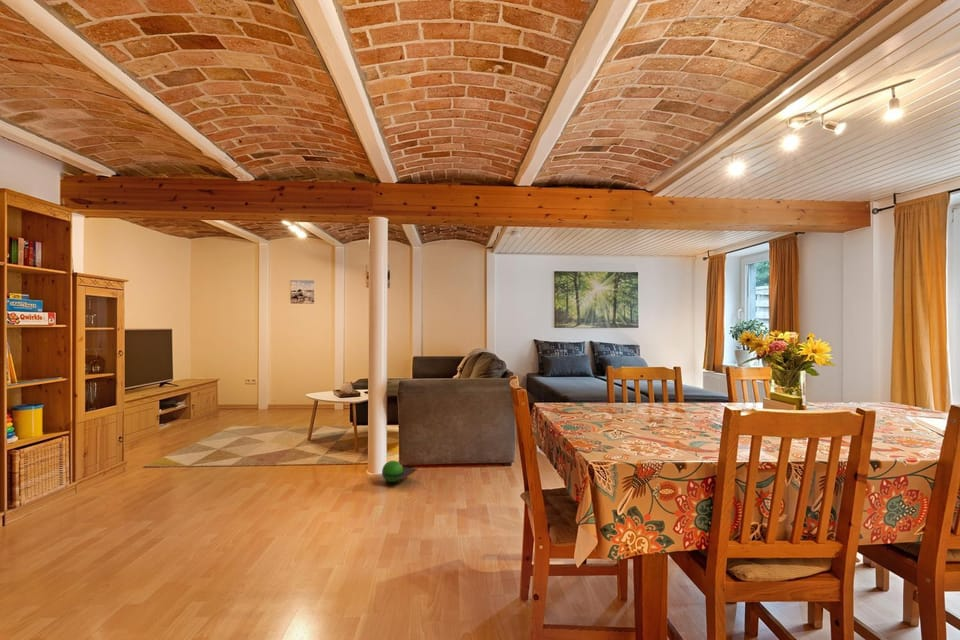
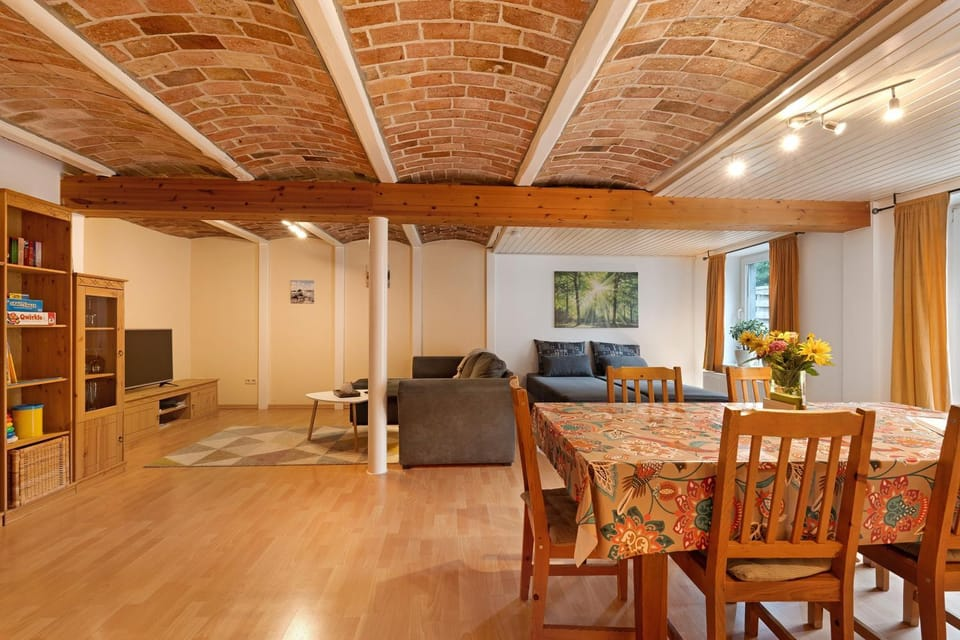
- ball (397, 471)
